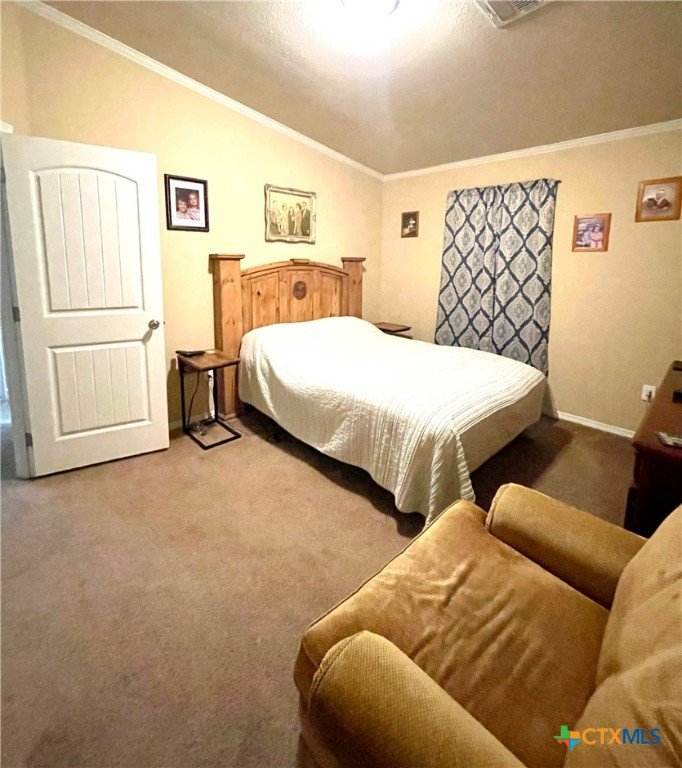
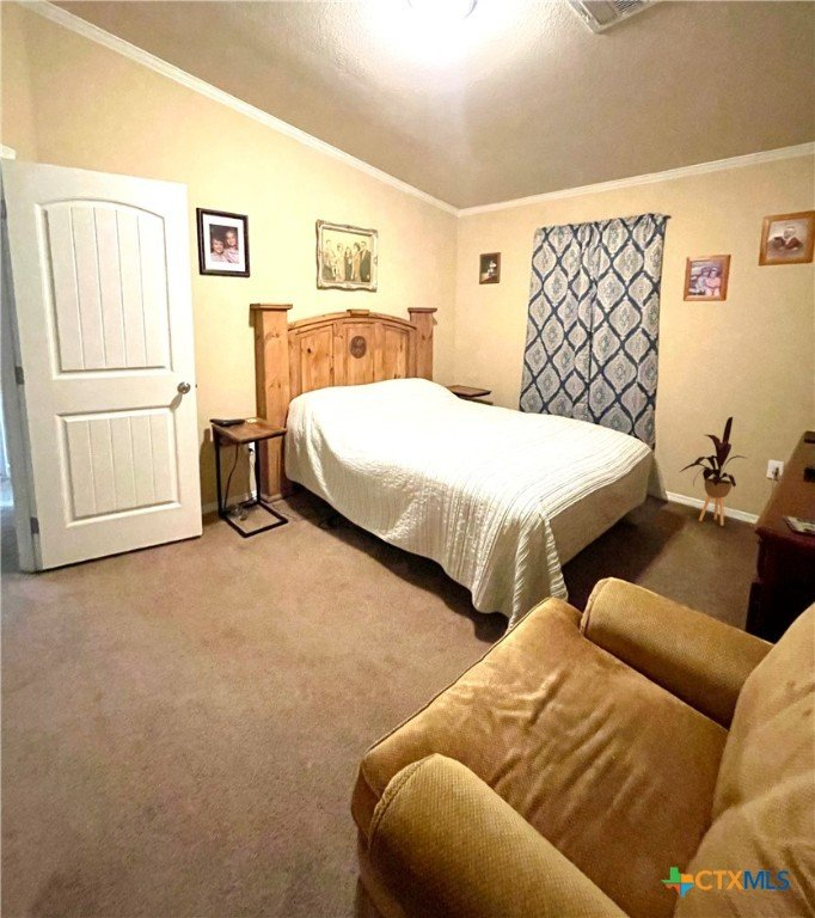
+ house plant (712, 469)
